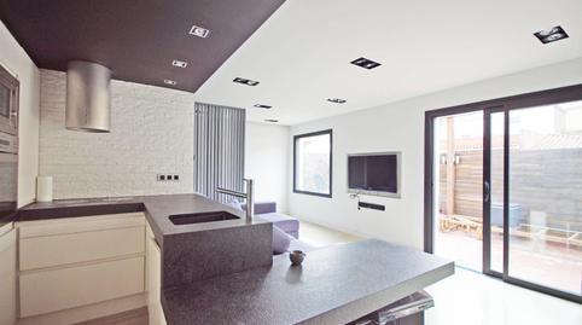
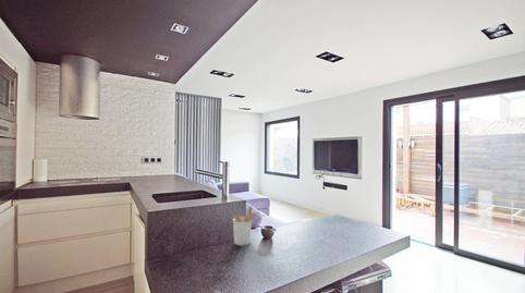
+ utensil holder (245, 225)
